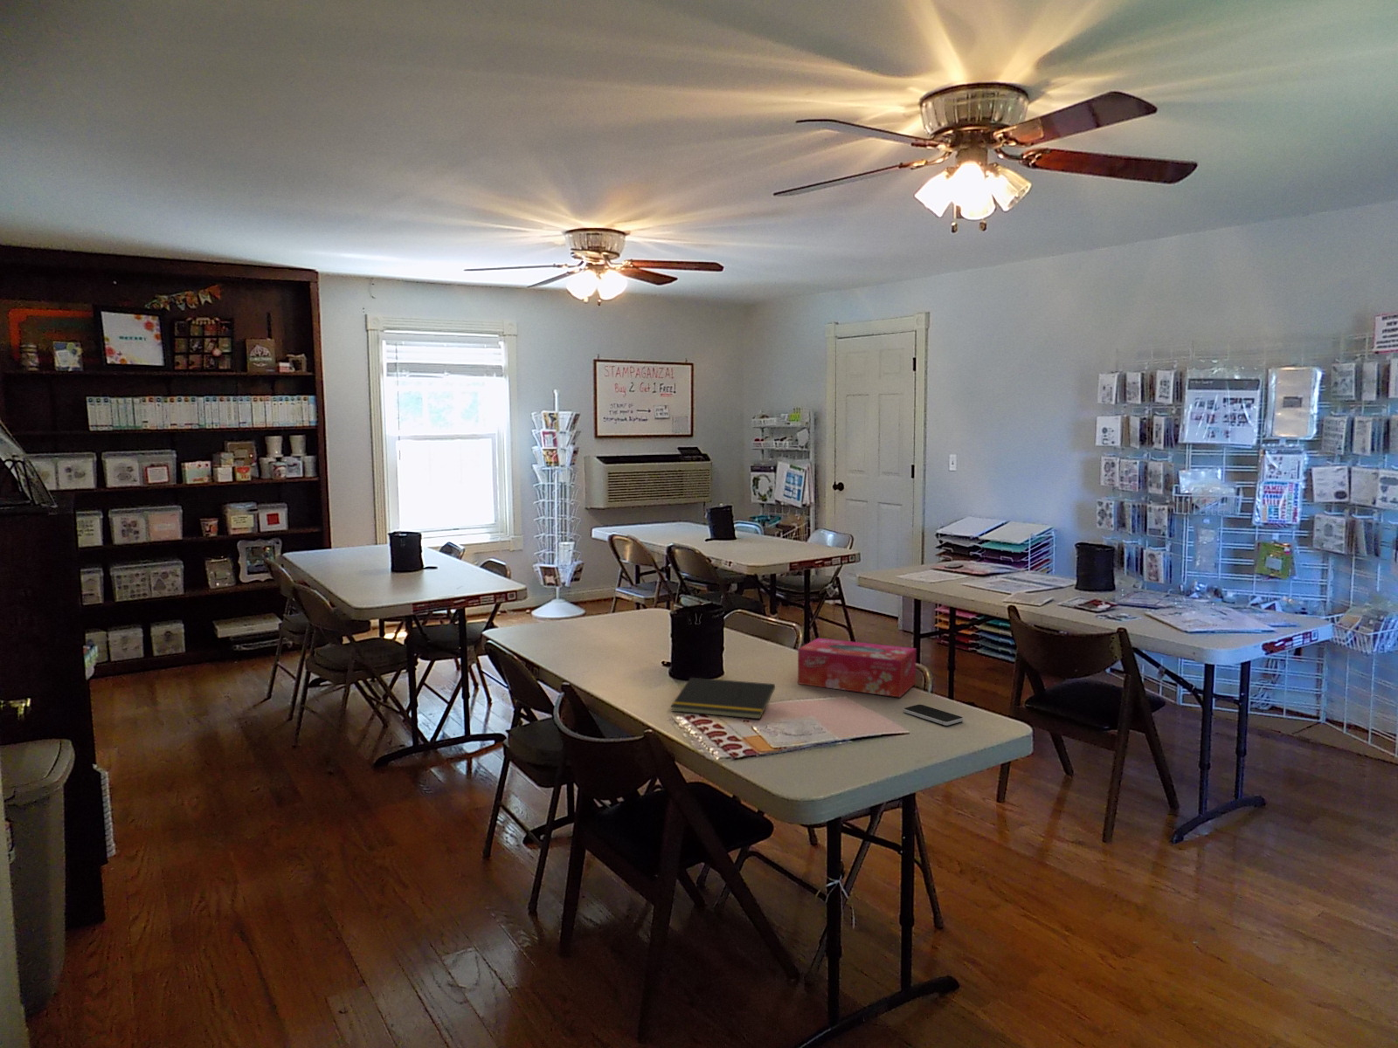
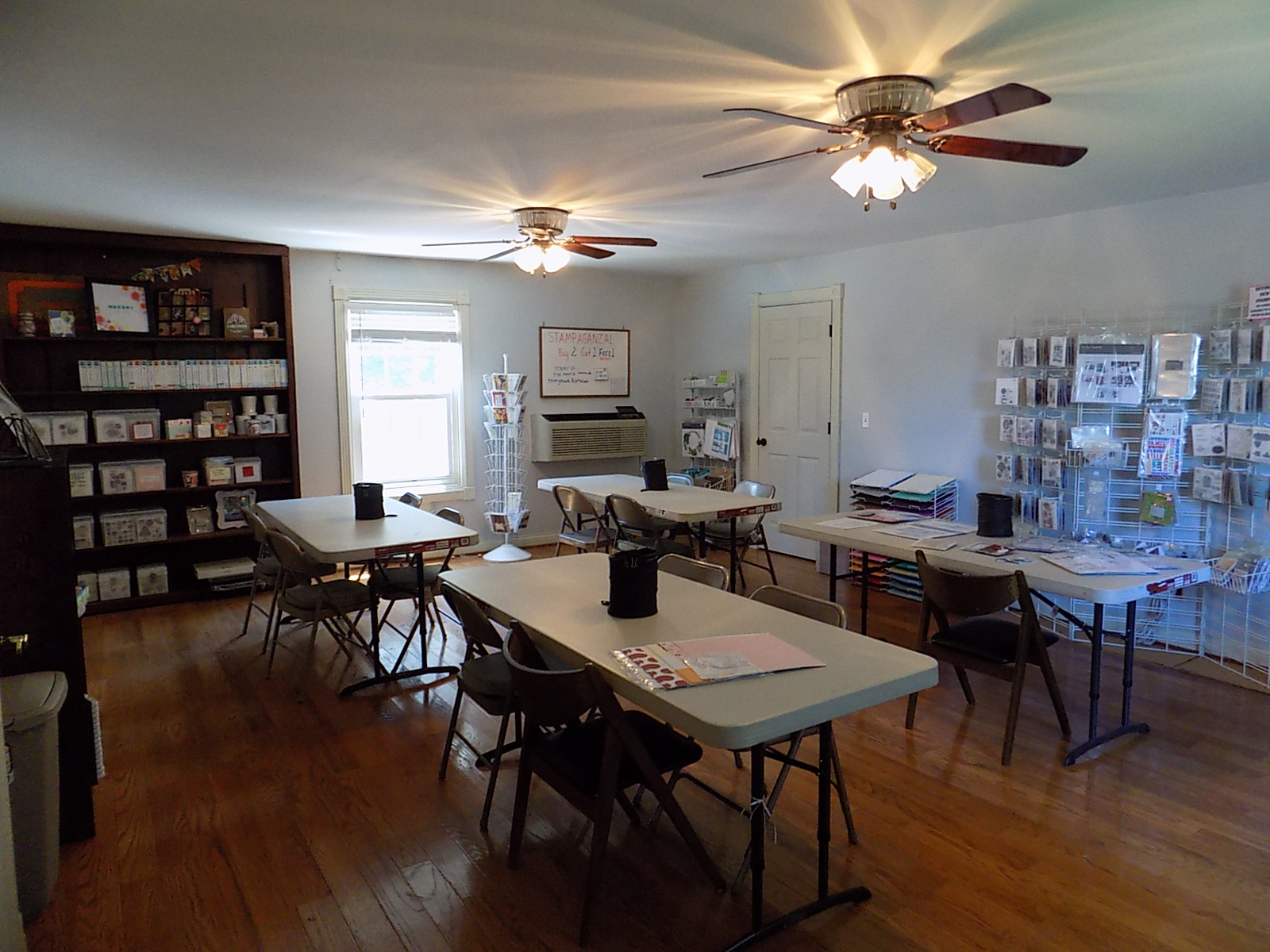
- tissue box (856, 666)
- notepad (723, 697)
- smartphone (932, 714)
